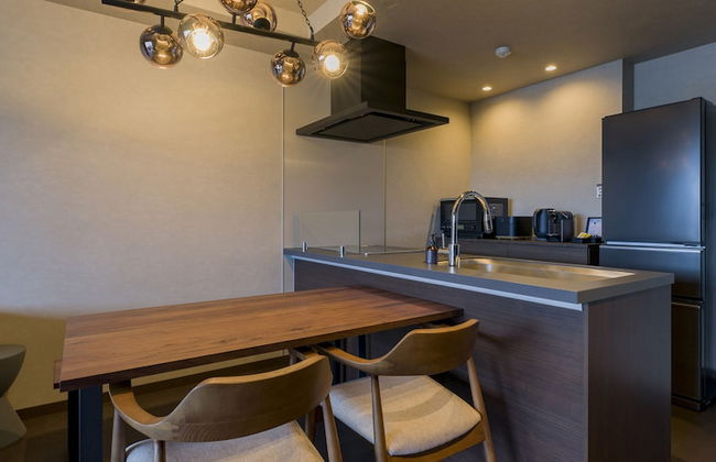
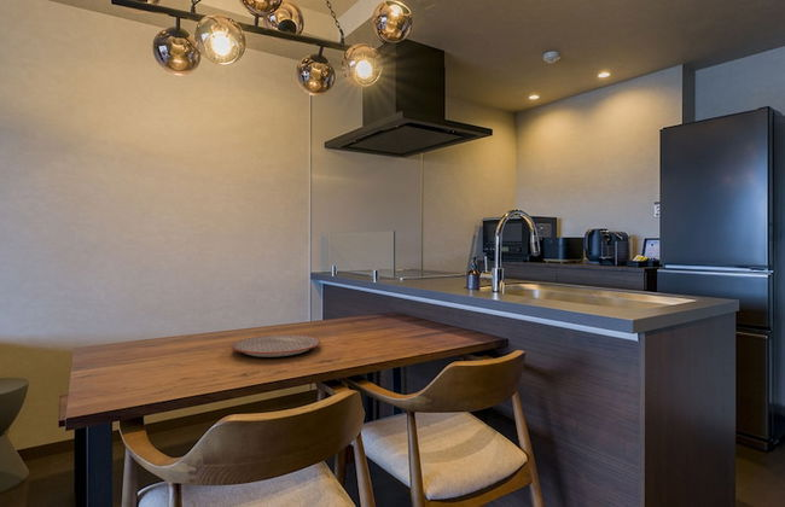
+ plate (277, 345)
